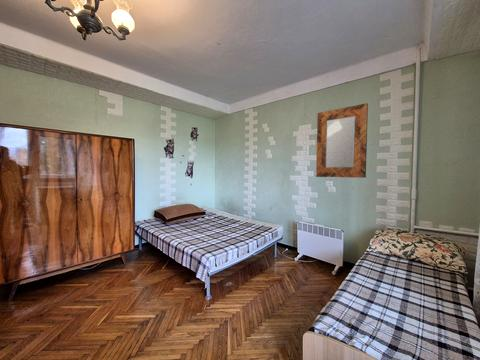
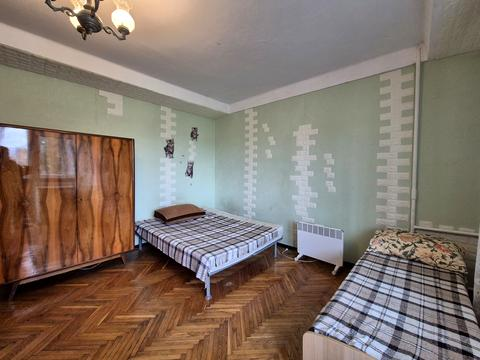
- home mirror (340, 143)
